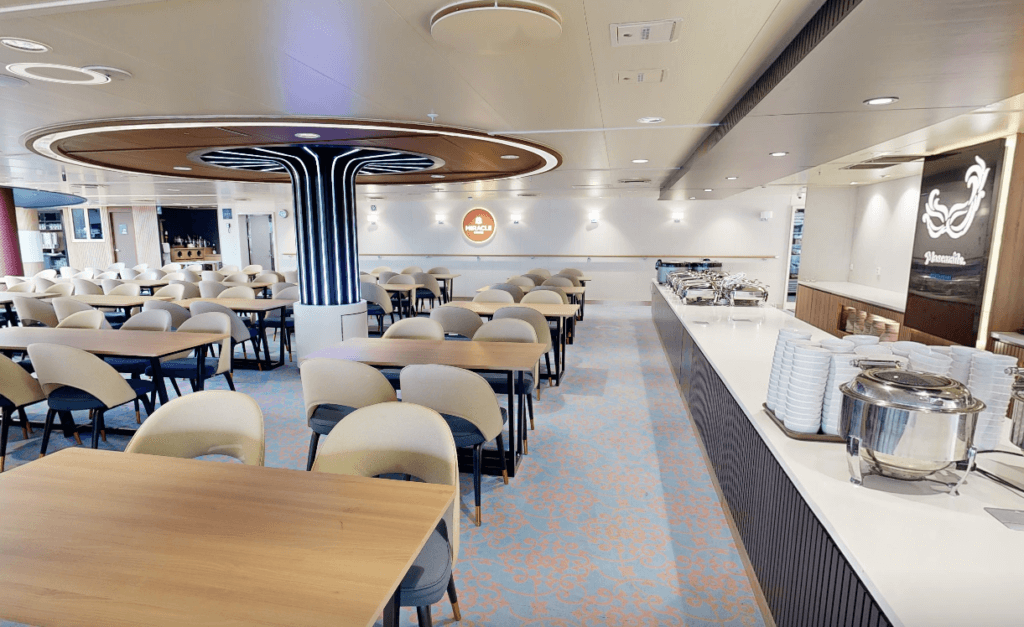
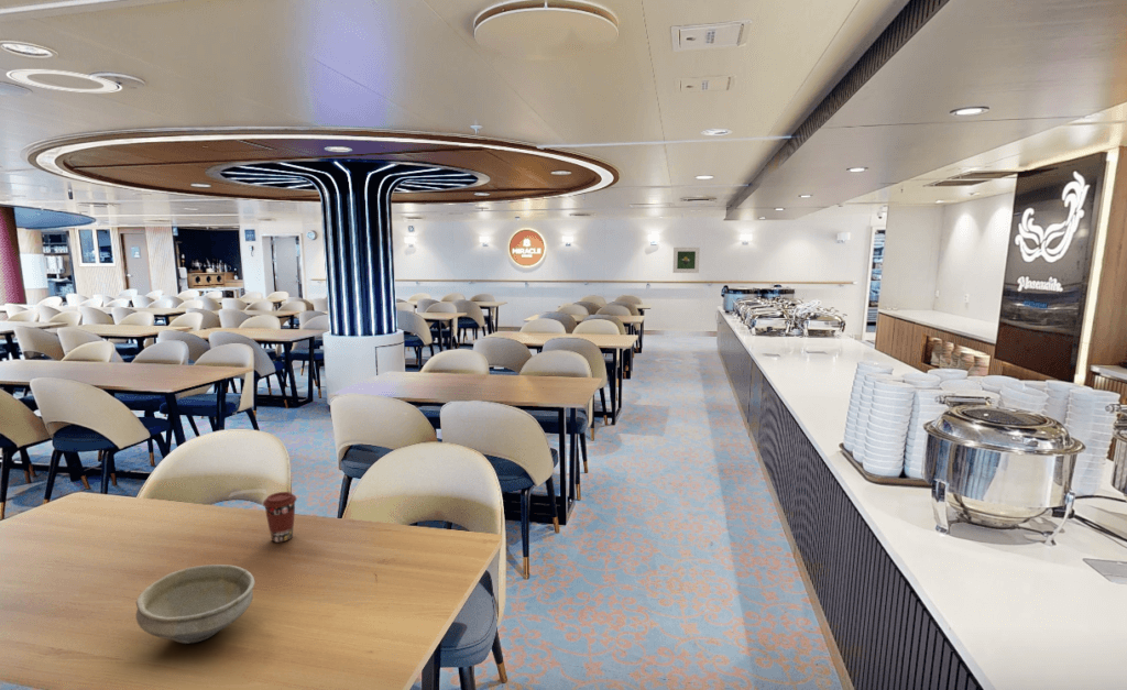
+ bowl (198, 607)
+ coffee cup (281, 516)
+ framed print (686, 260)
